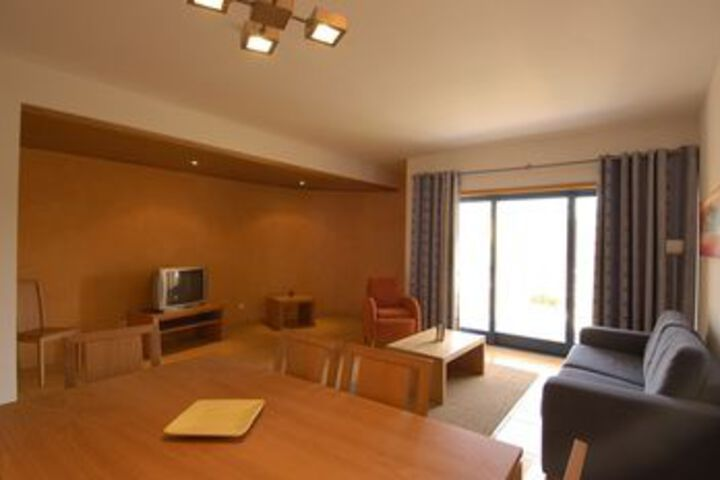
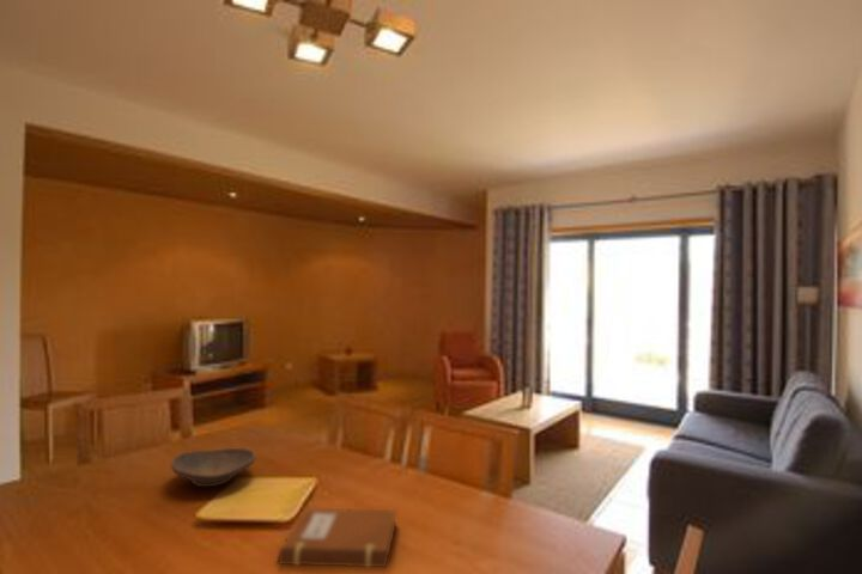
+ decorative bowl (214, 468)
+ notebook (339, 536)
